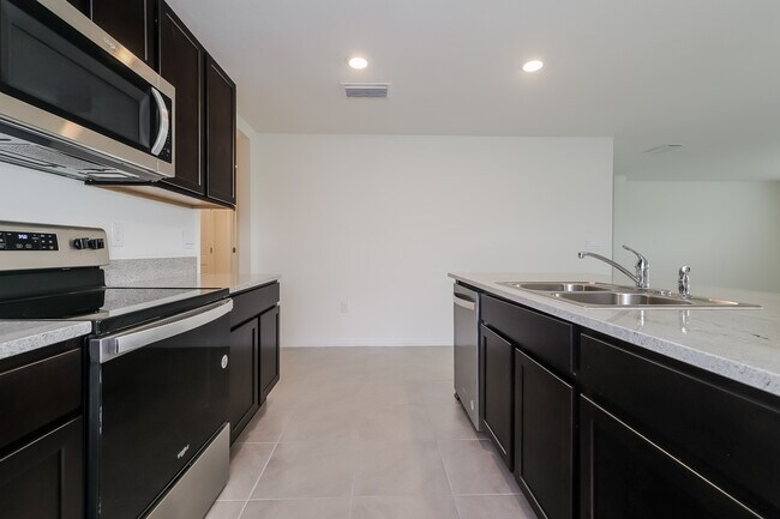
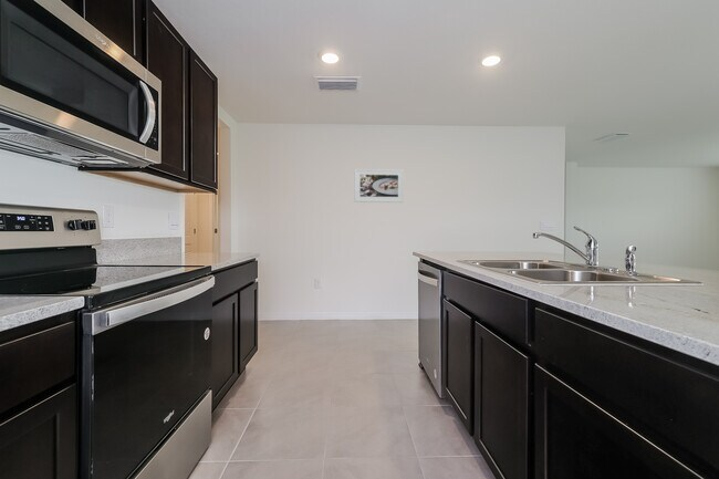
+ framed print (378, 186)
